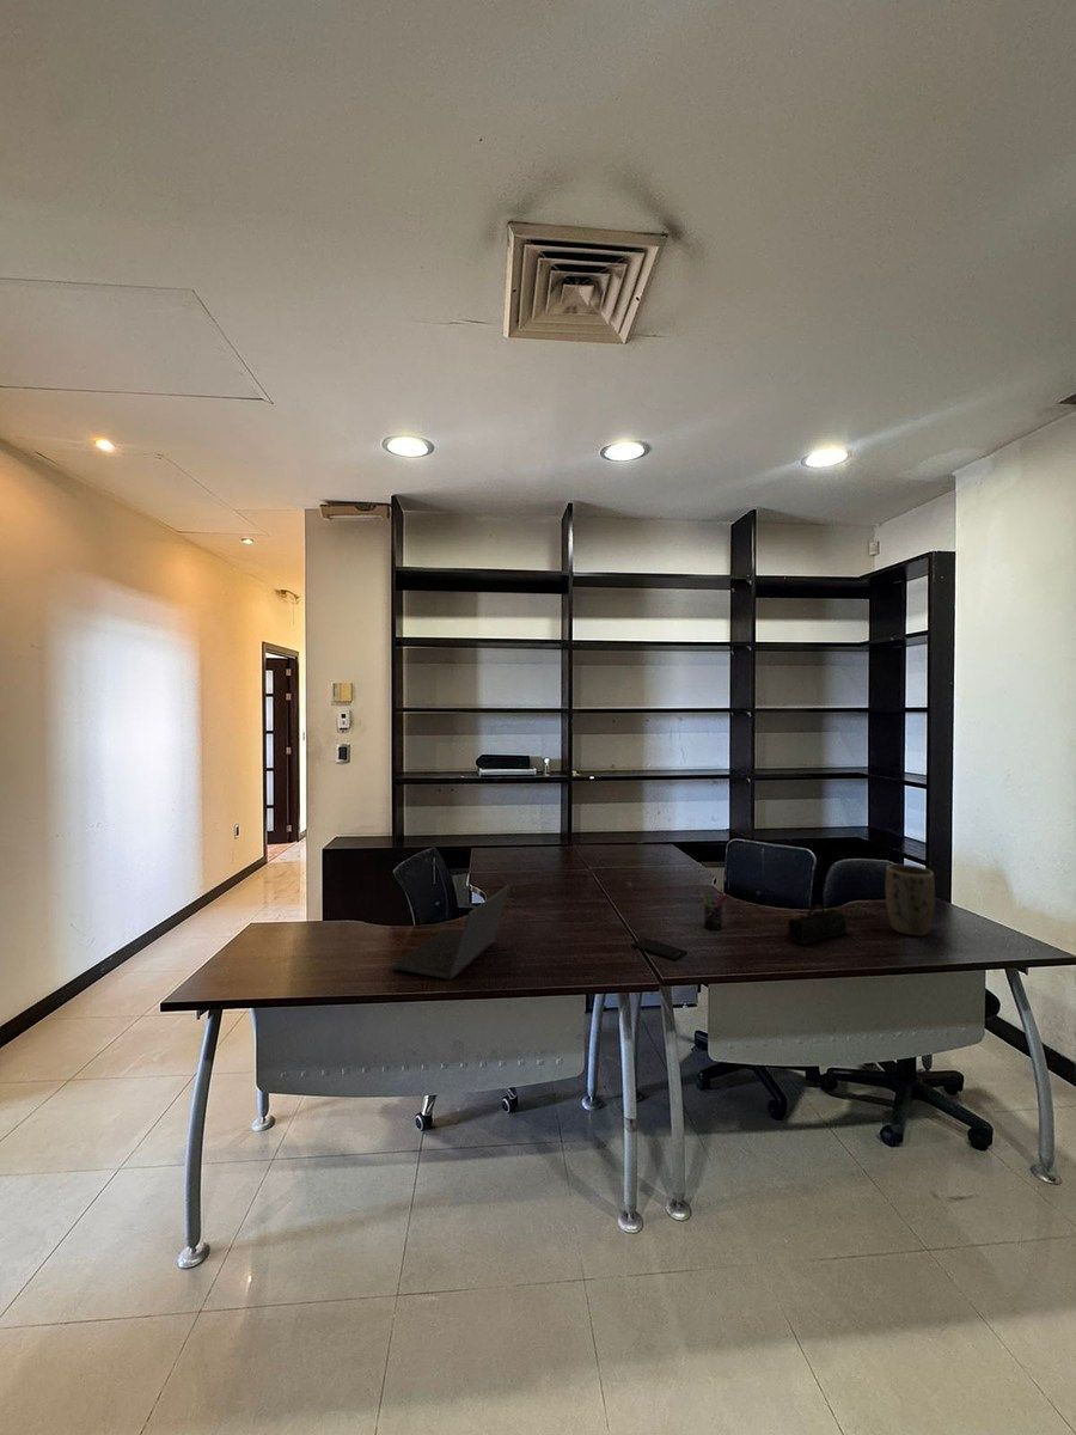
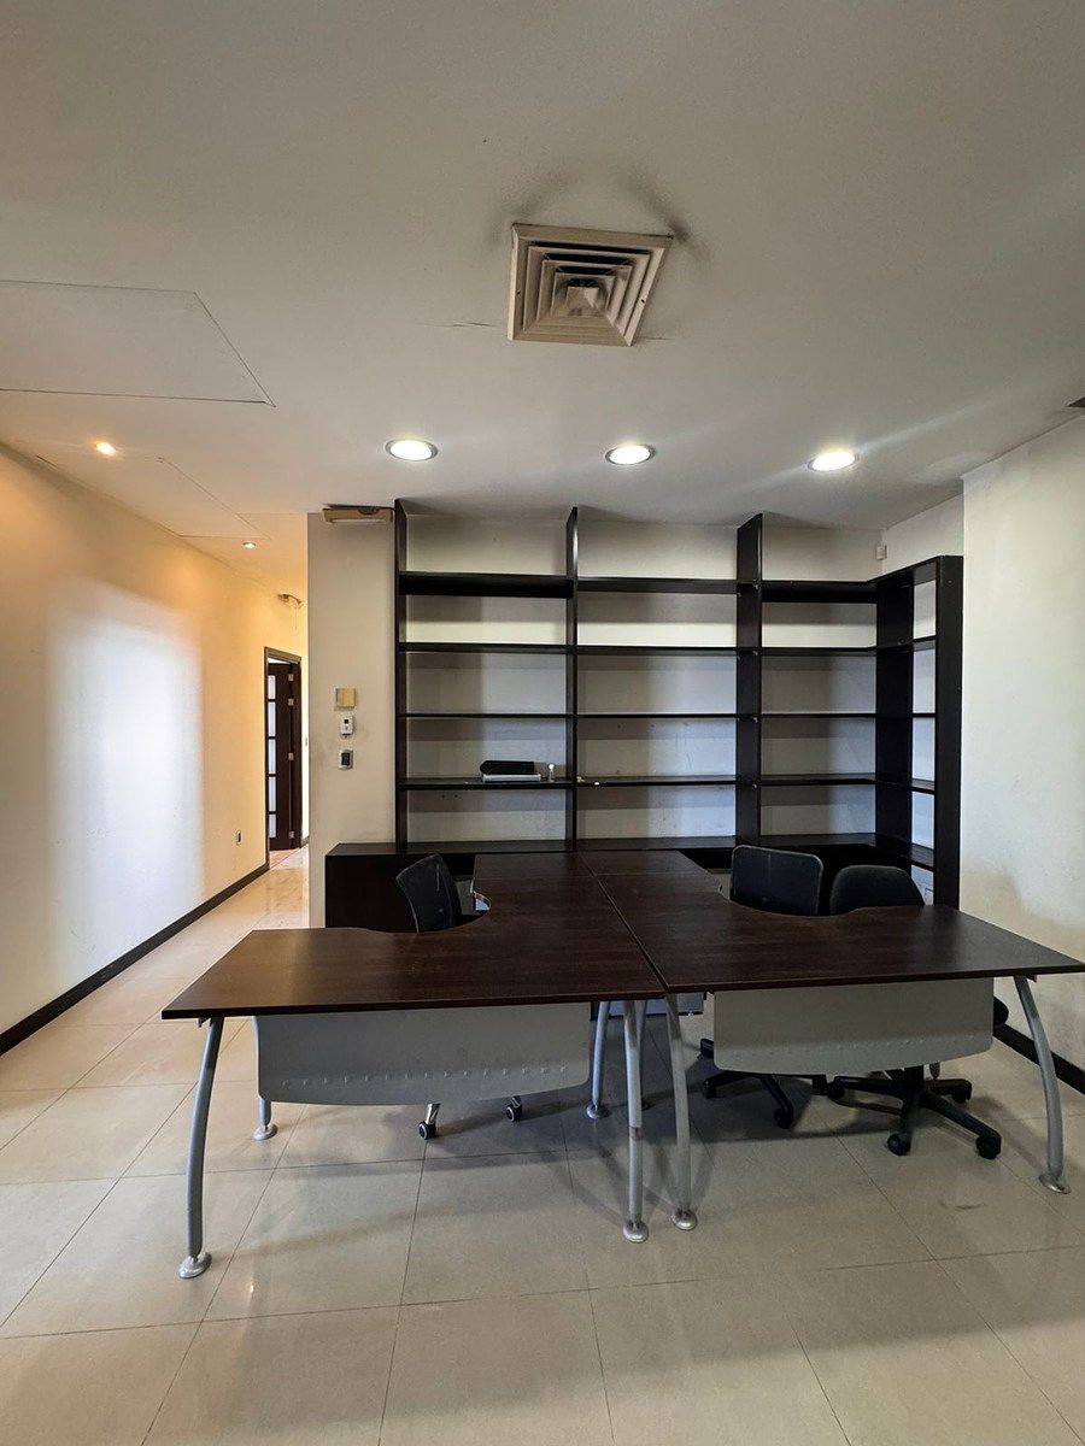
- pen holder (713, 908)
- laptop computer (454, 932)
- plant pot (909, 899)
- pencil case (817, 920)
- smartphone (659, 948)
